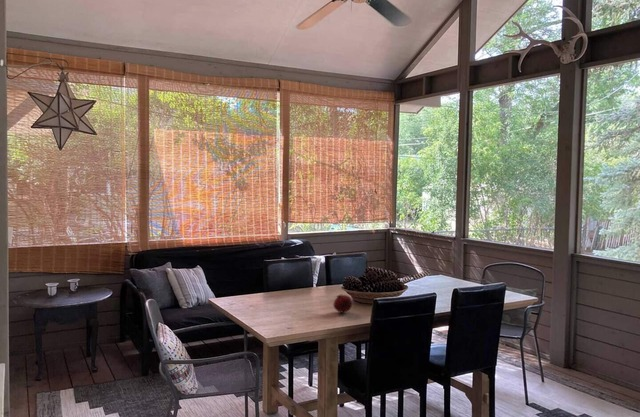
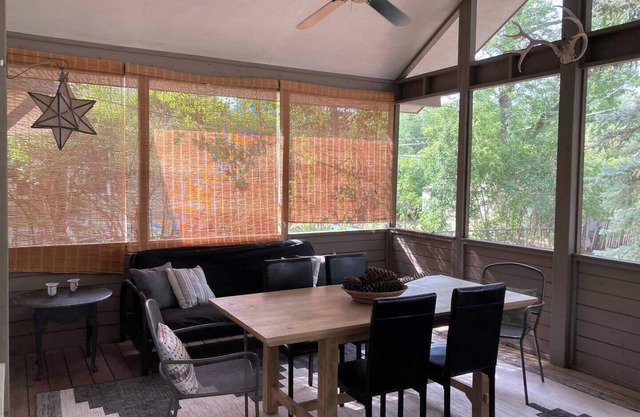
- fruit (342, 302)
